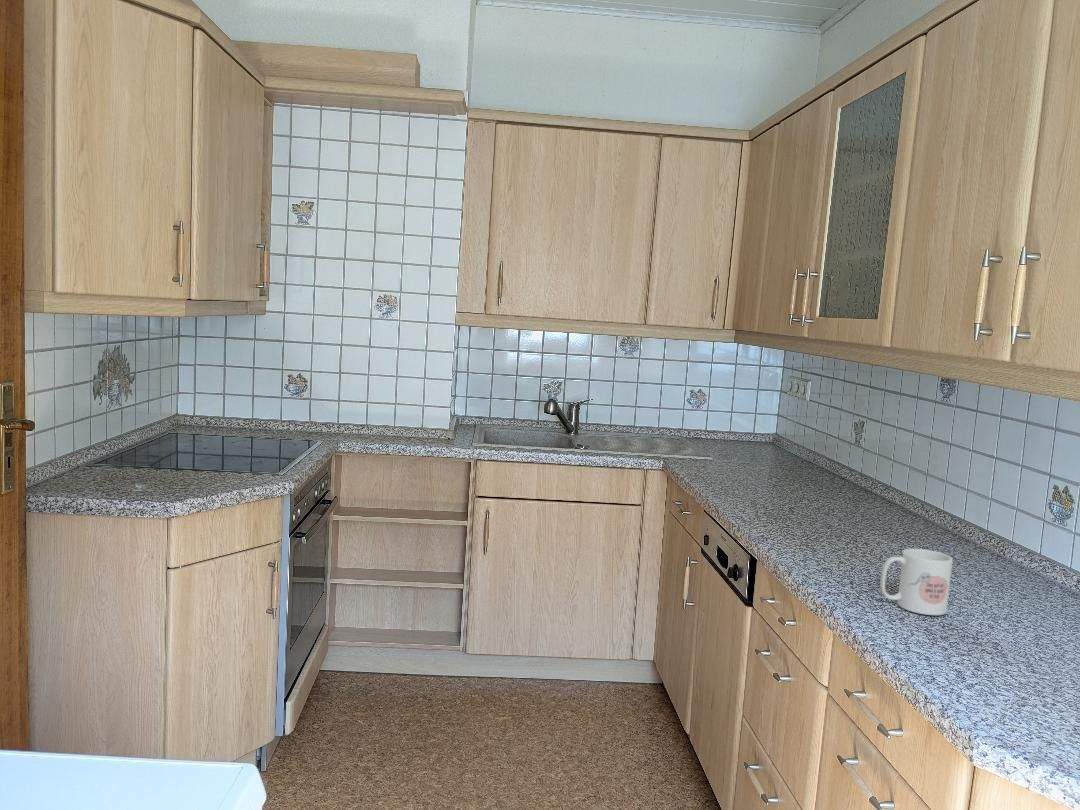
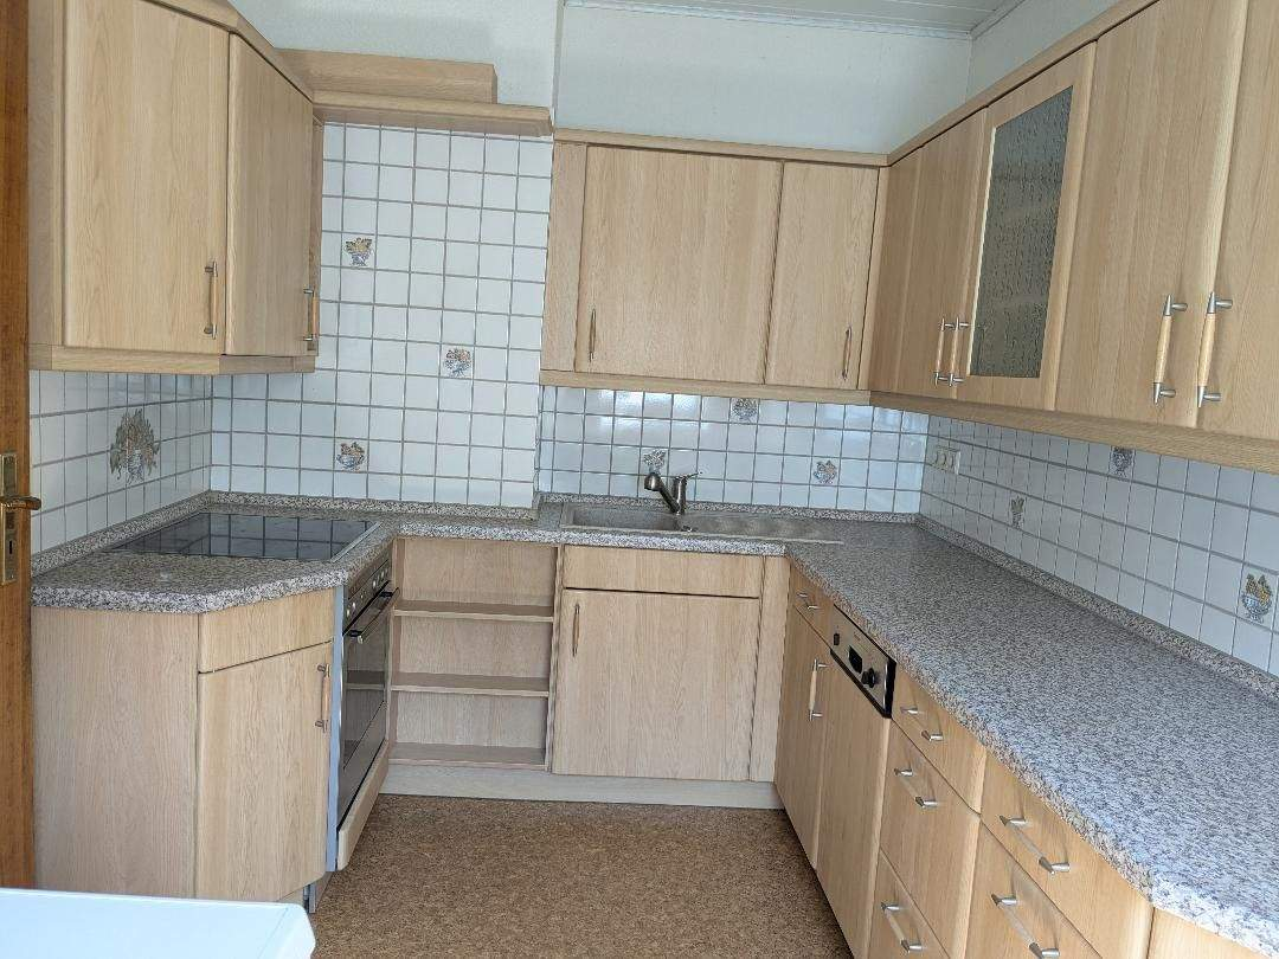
- mug (914, 580)
